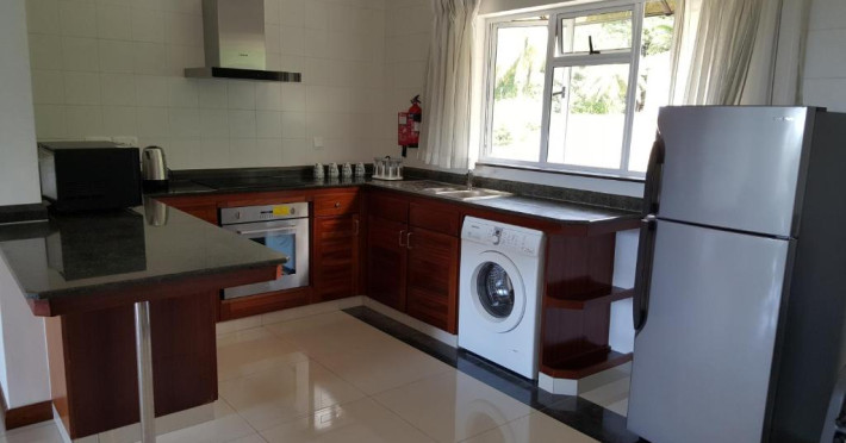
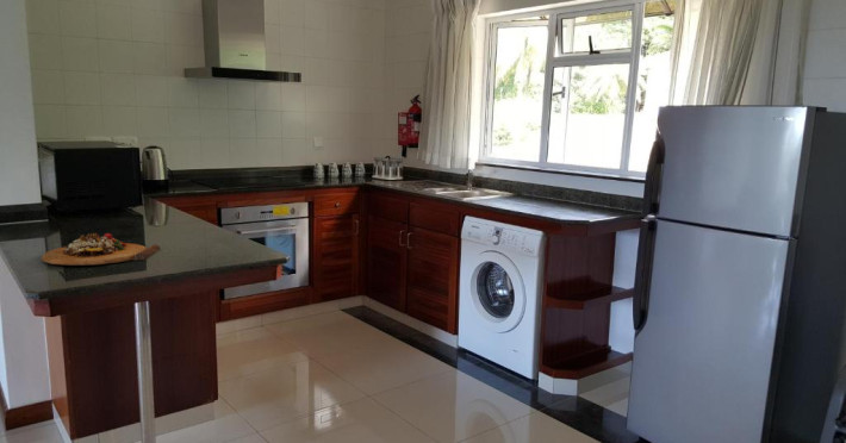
+ cutting board (101, 244)
